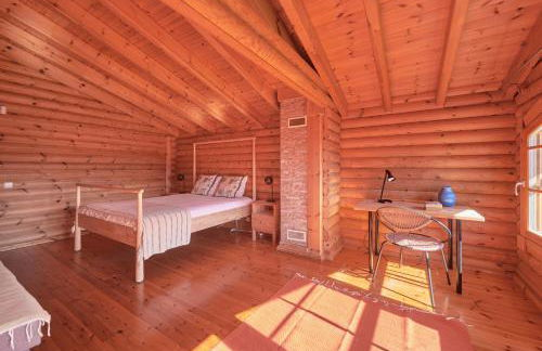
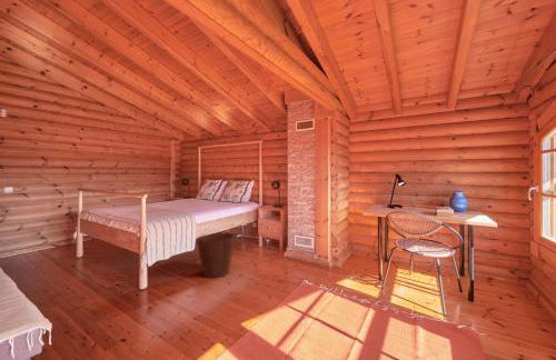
+ basket (216, 254)
